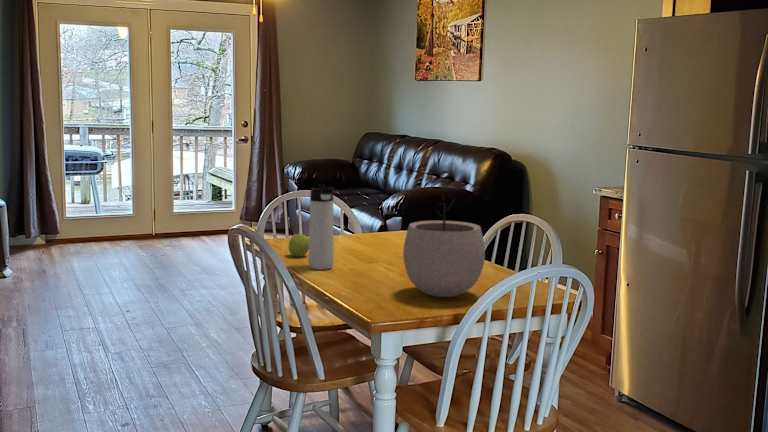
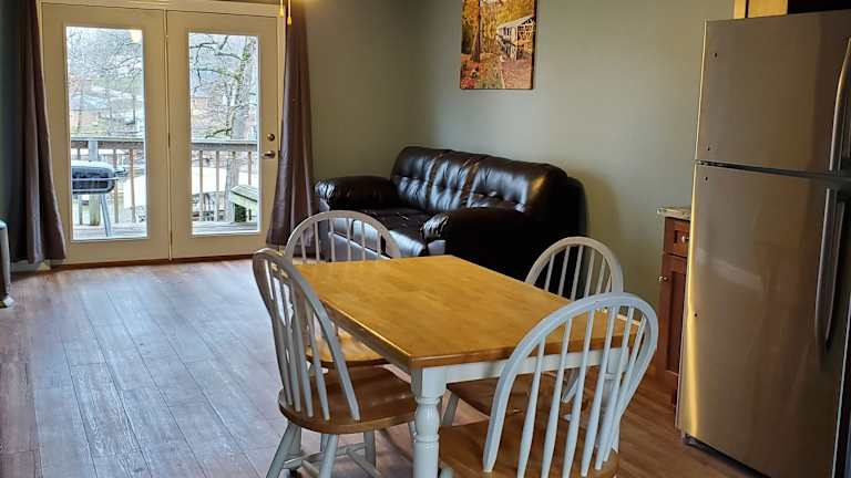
- thermos bottle (322, 227)
- plant pot (444, 245)
- apple (299, 244)
